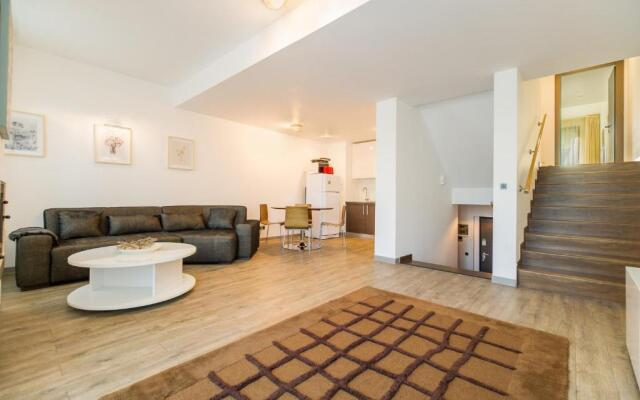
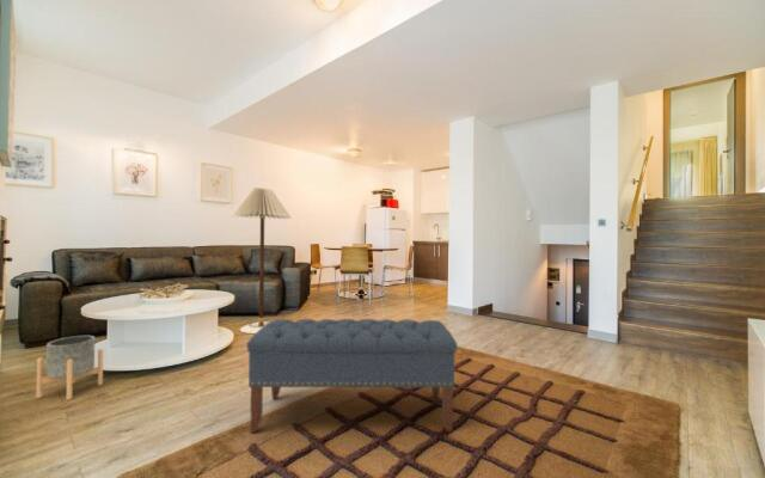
+ bench (354, 368)
+ planter (71, 366)
+ floor lamp (262, 258)
